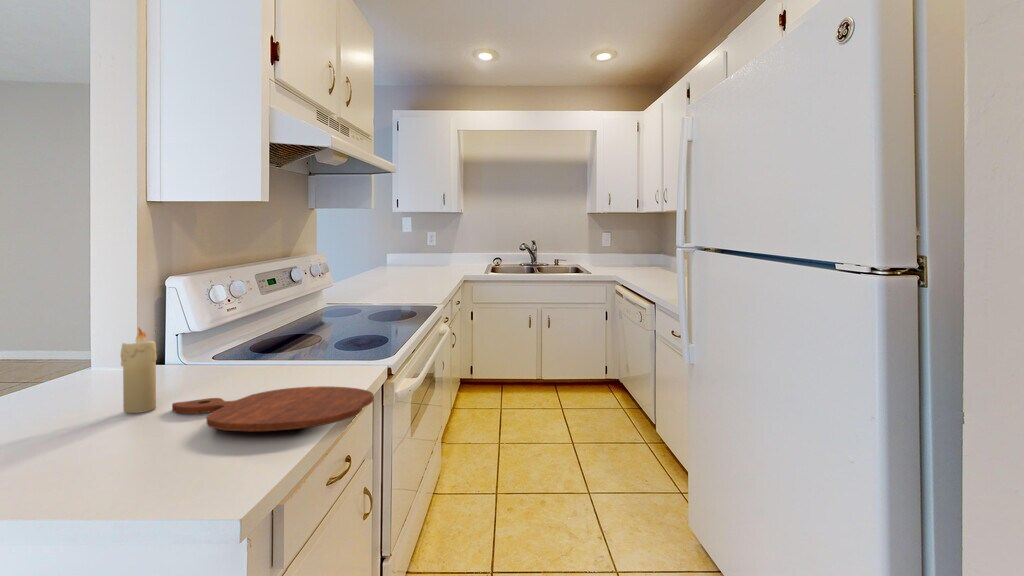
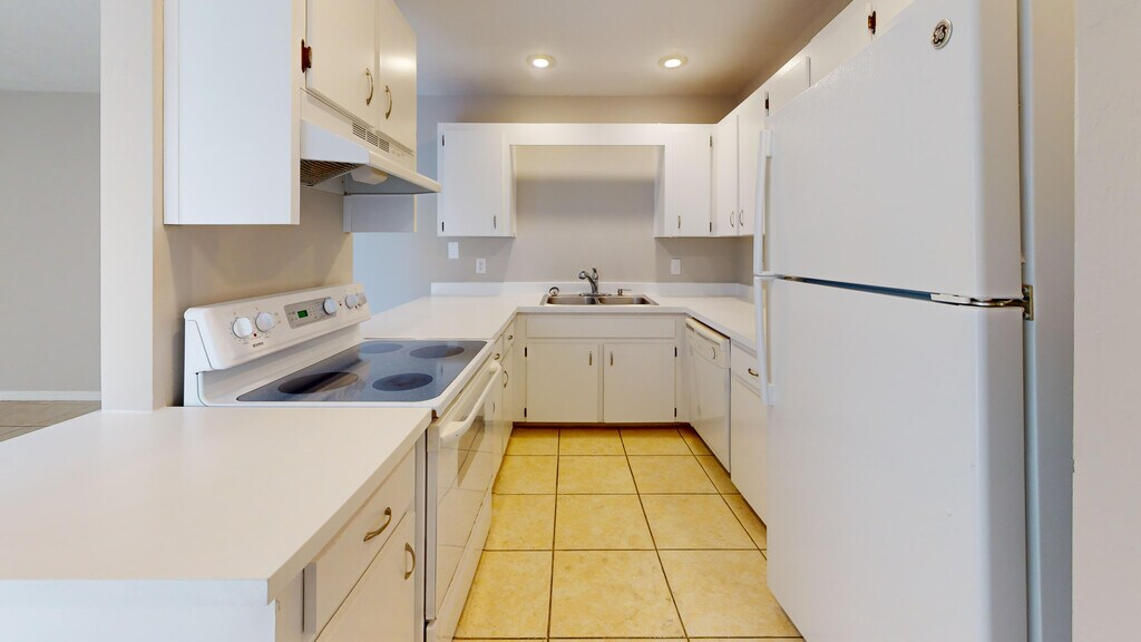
- cutting board (269, 405)
- candle (139, 368)
